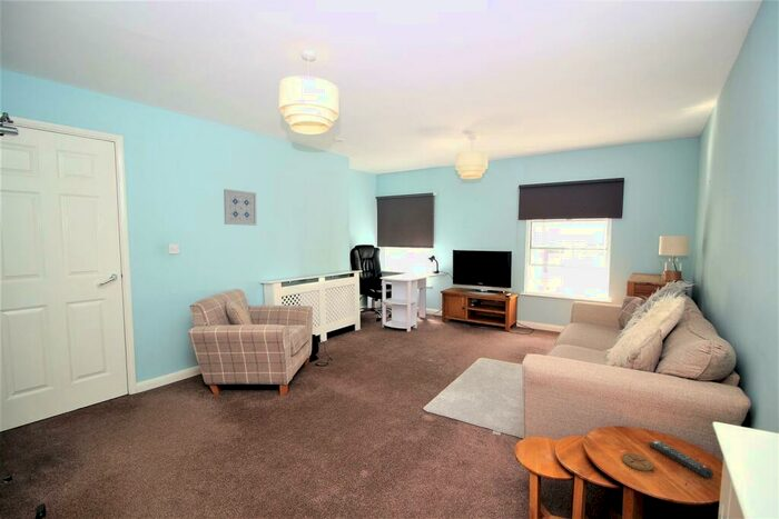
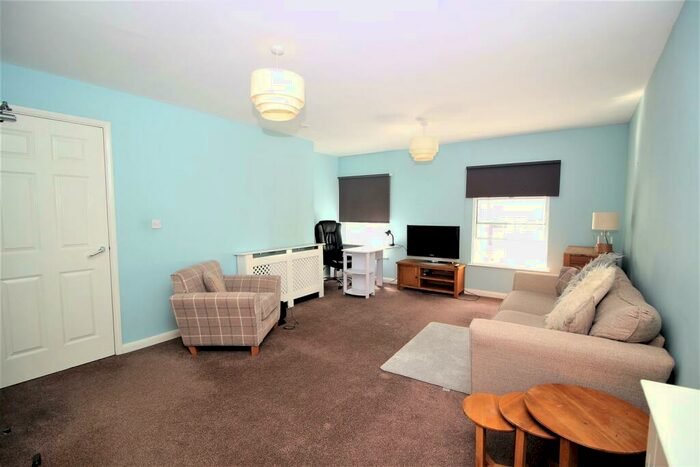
- coaster (637, 461)
- wall art (240, 208)
- remote control (678, 457)
